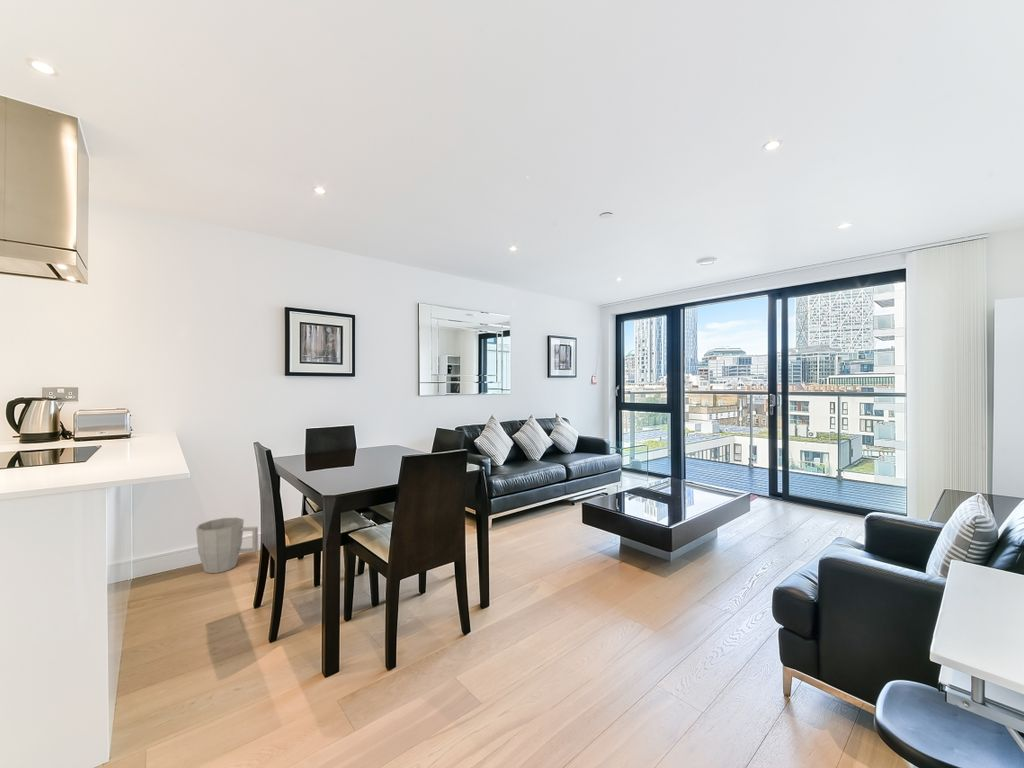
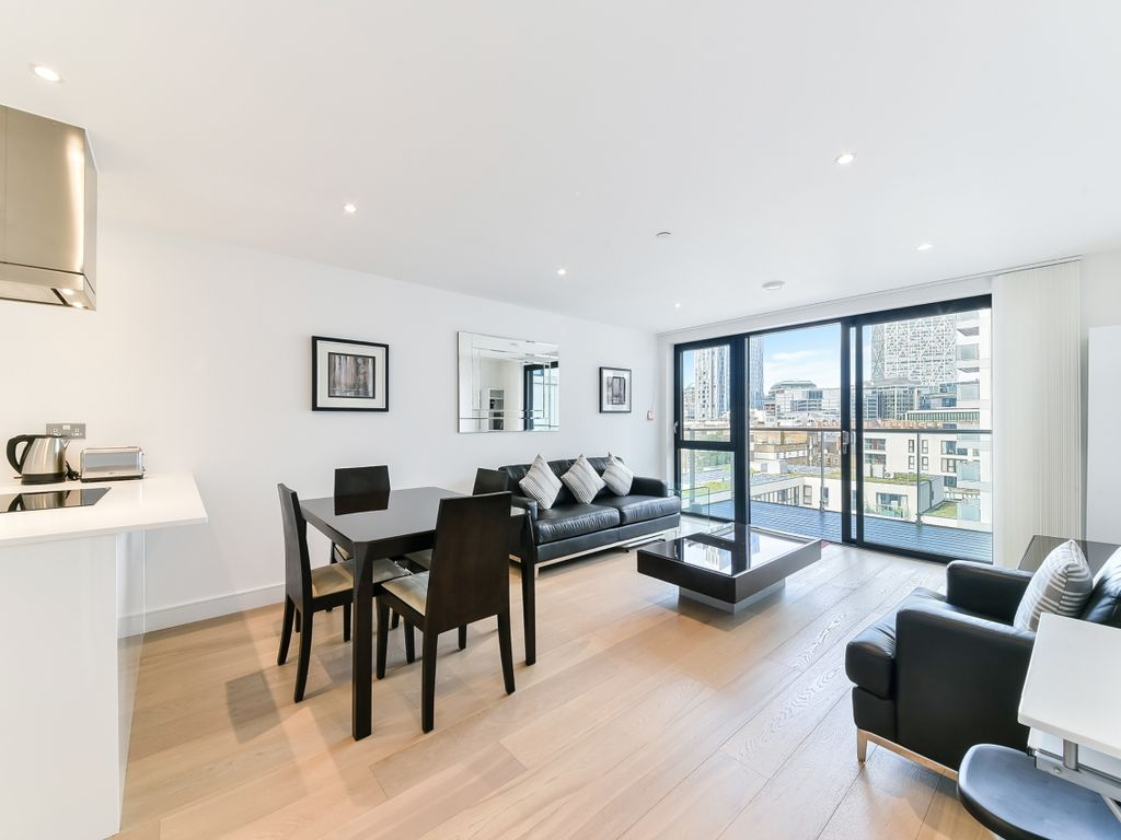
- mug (226, 544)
